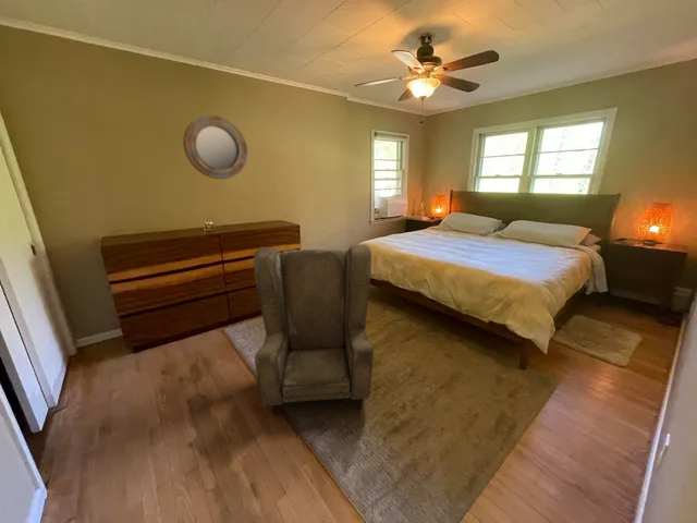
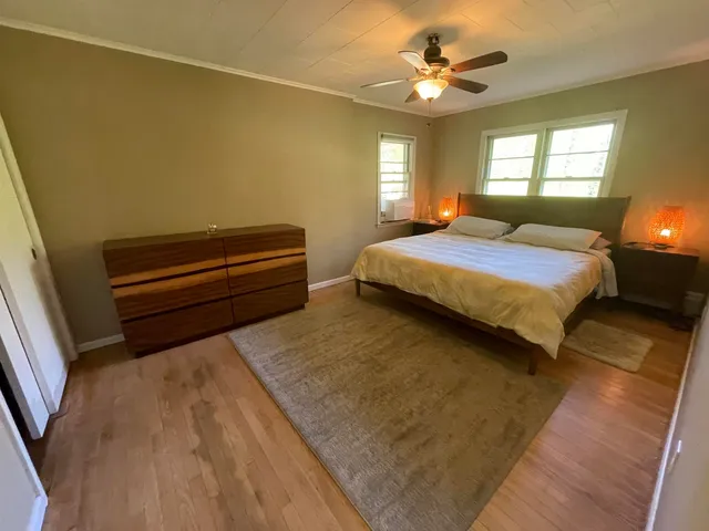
- home mirror (217, 147)
- armchair (315, 324)
